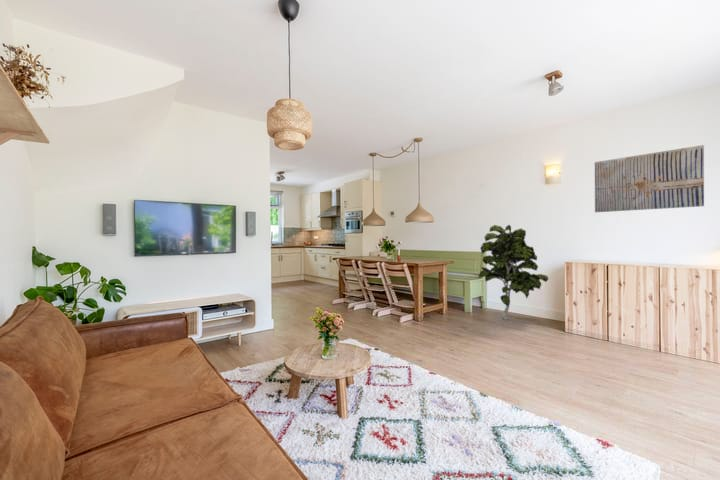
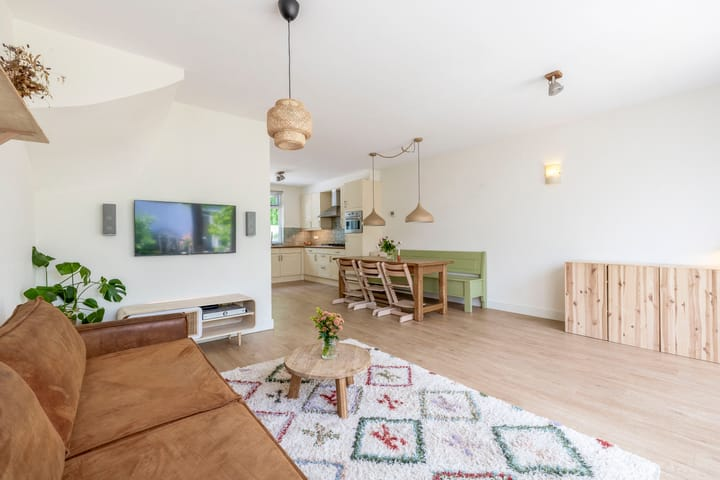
- indoor plant (510, 272)
- wall art (644, 182)
